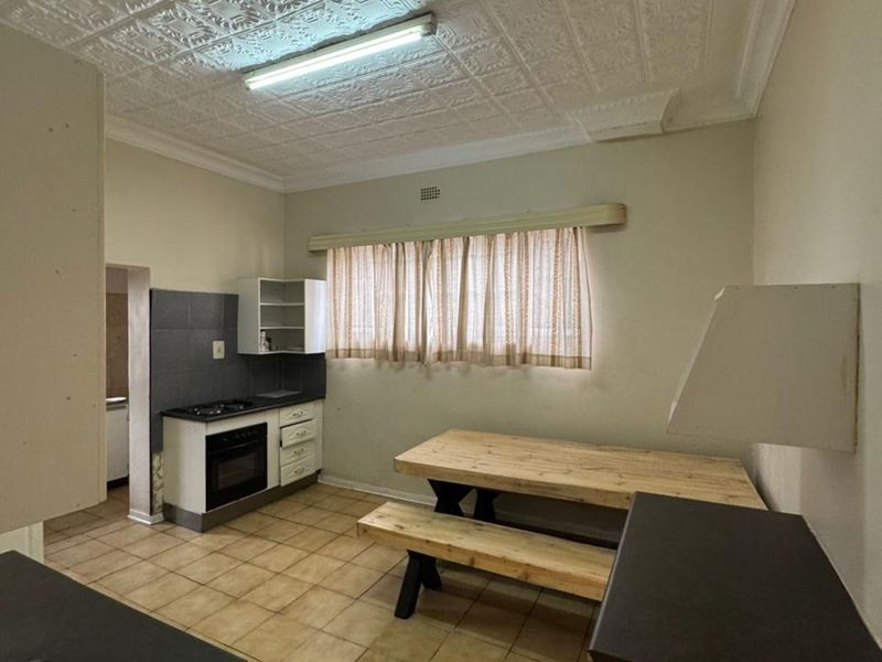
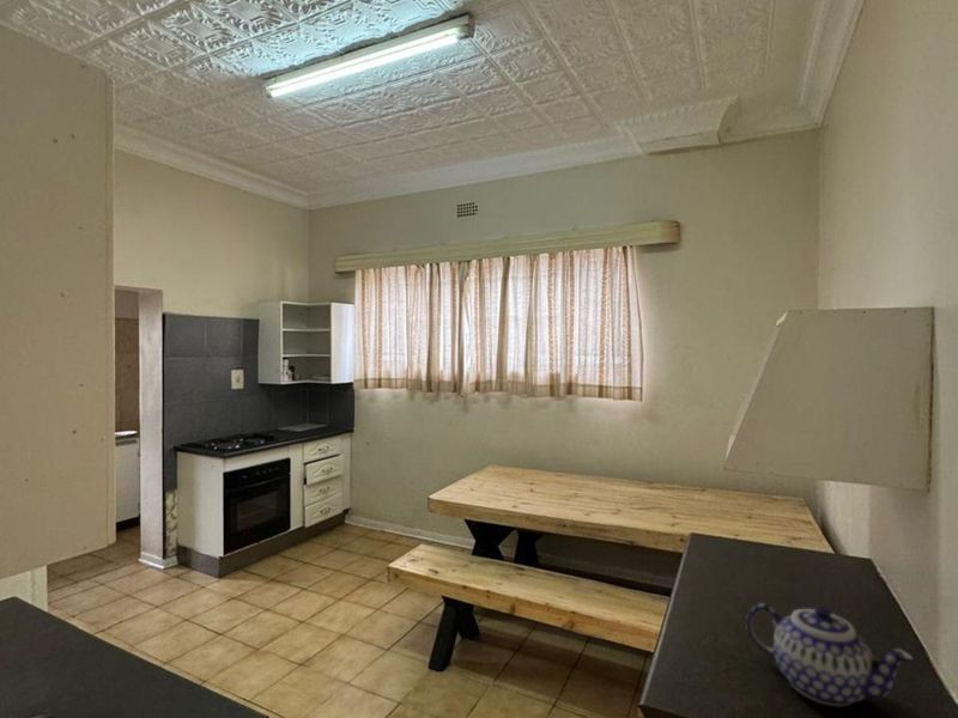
+ teapot (821, 647)
